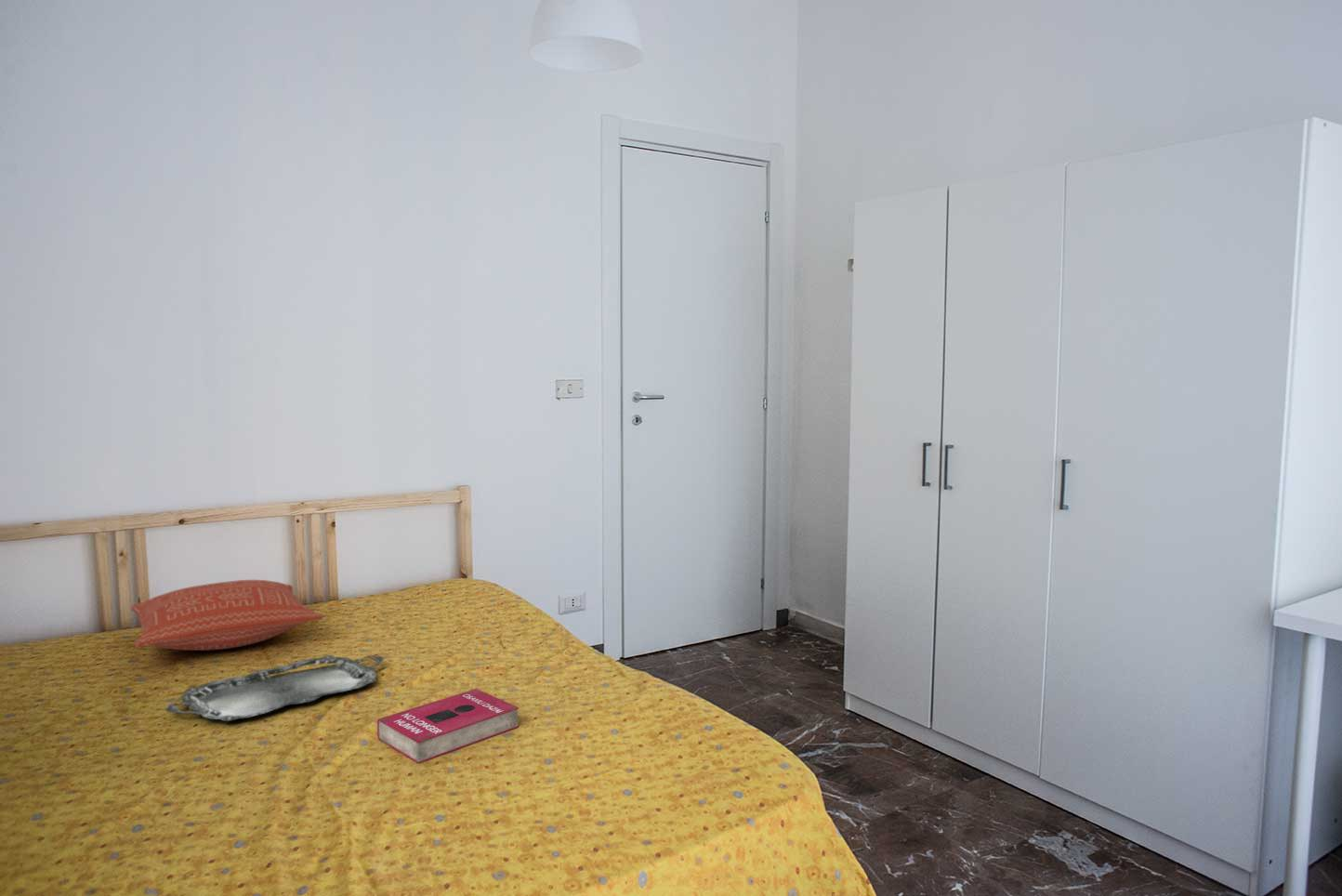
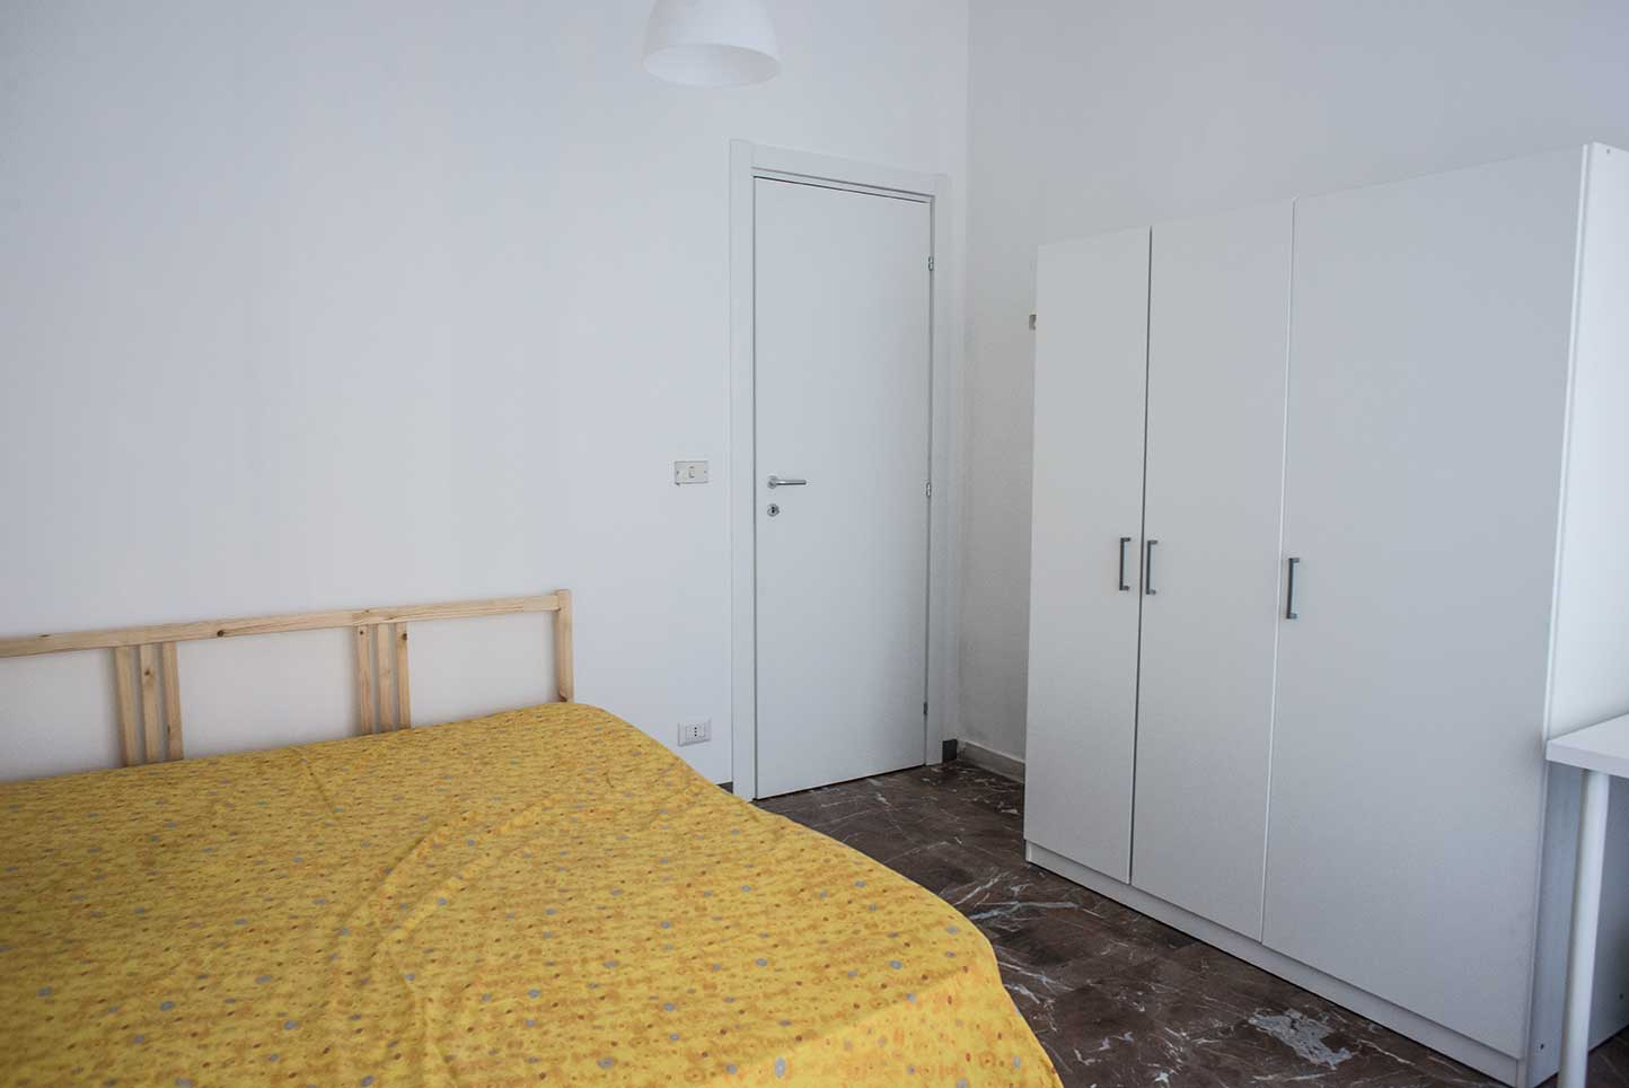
- book (449, 722)
- serving tray (283, 685)
- pillow (223, 613)
